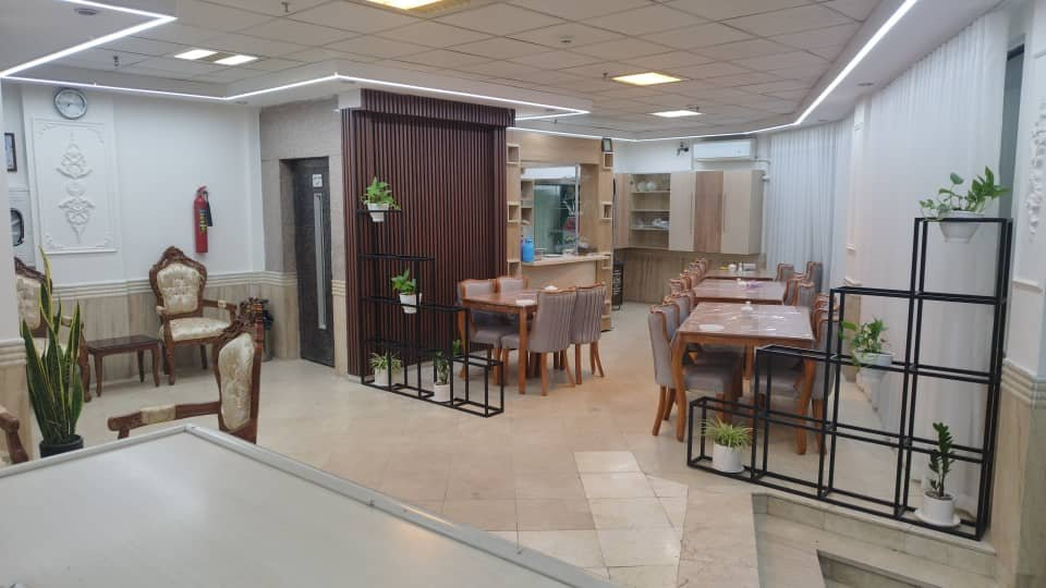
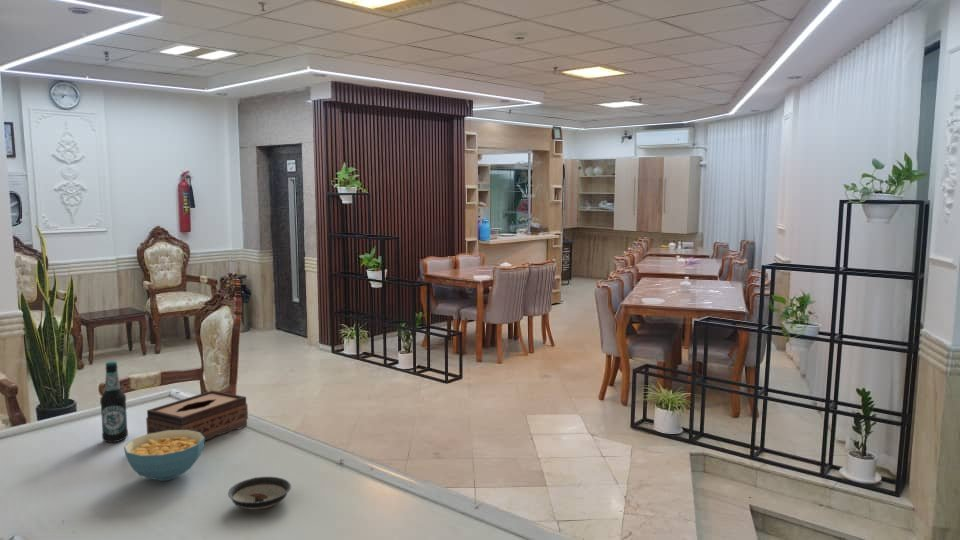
+ tissue box (198, 418)
+ bottle (113, 401)
+ cereal bowl (165, 459)
+ saucer (260, 496)
